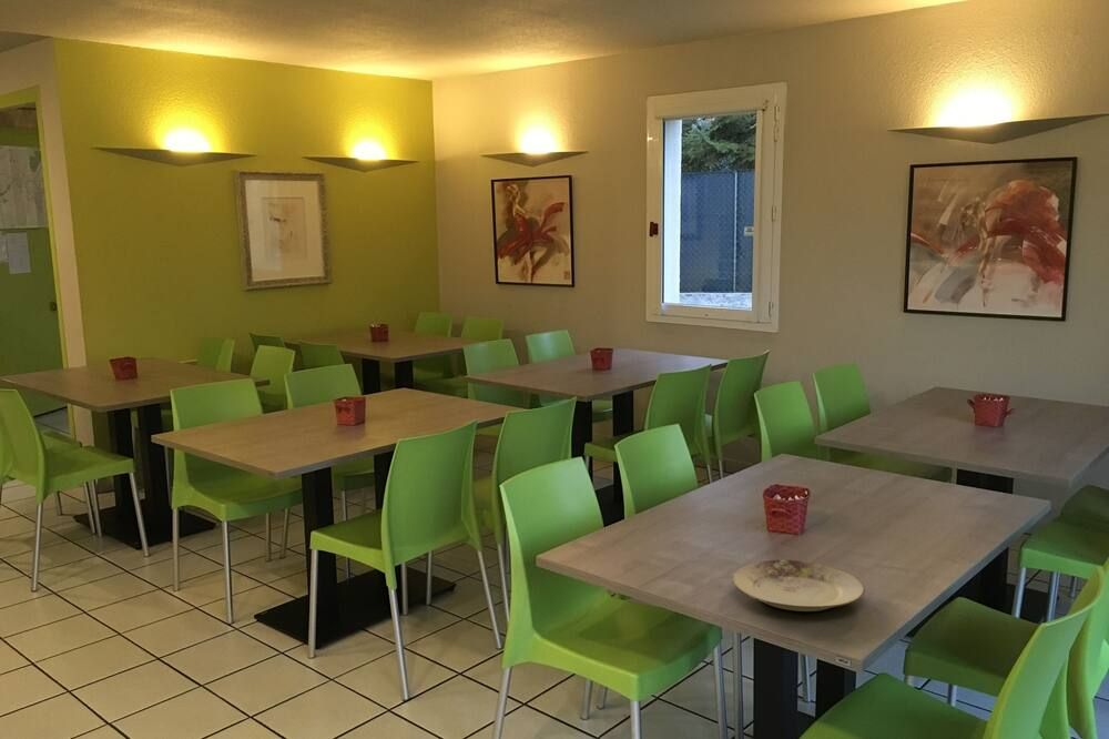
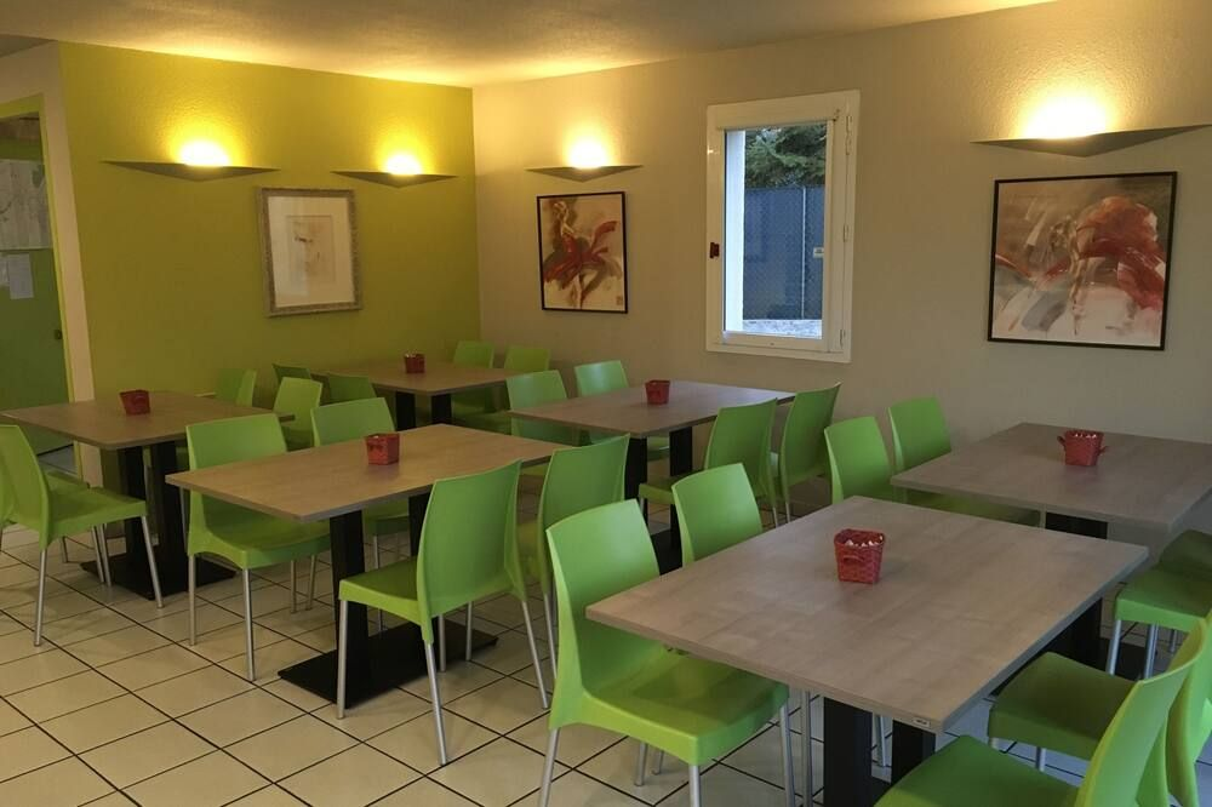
- plate (796, 588)
